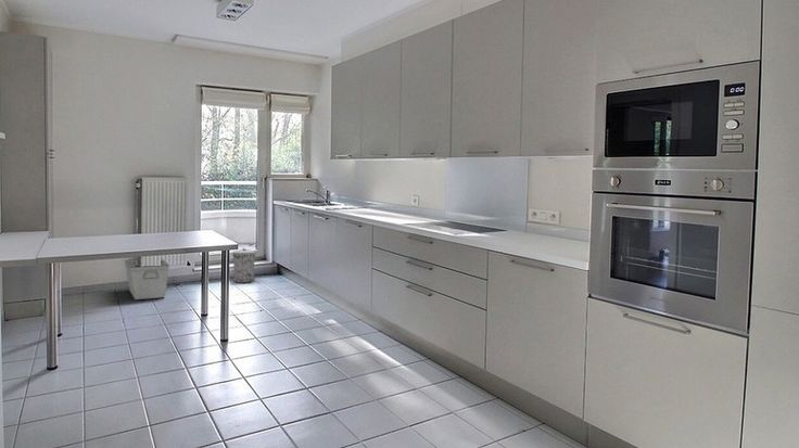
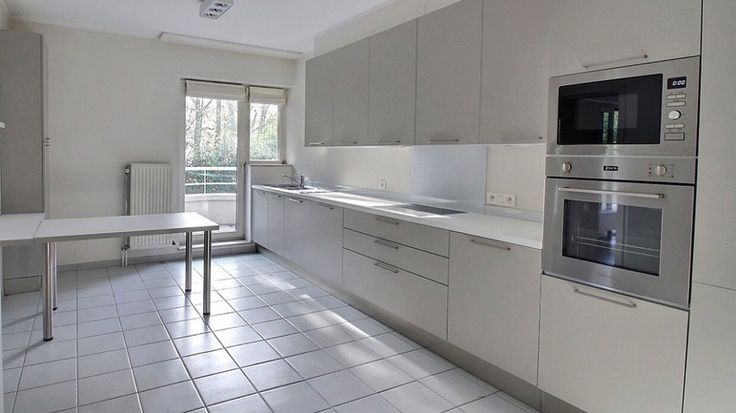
- trash can (243, 265)
- storage bin (145, 278)
